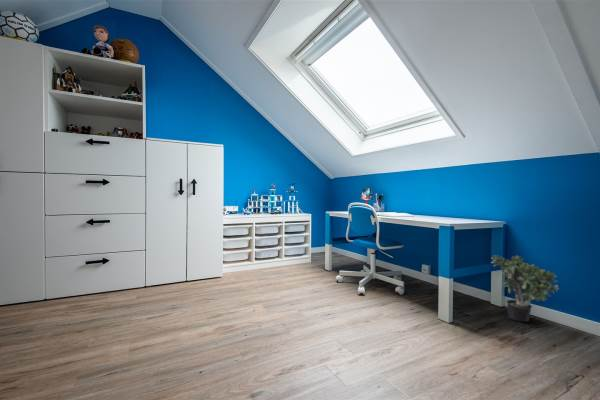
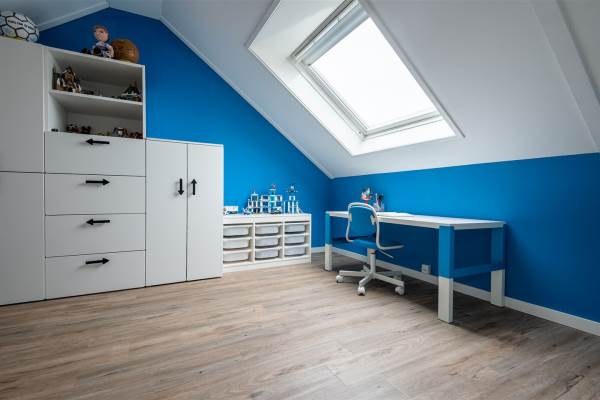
- potted plant (519, 288)
